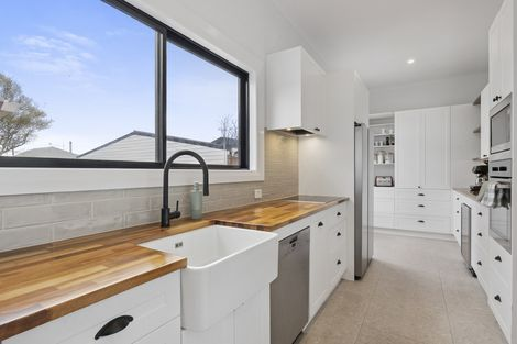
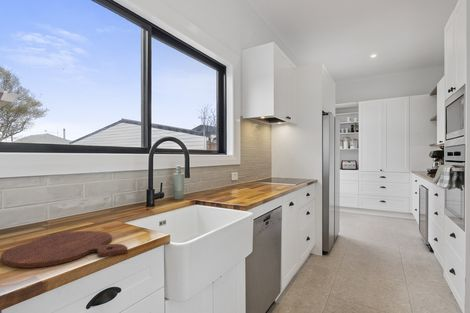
+ cutting board (75, 247)
